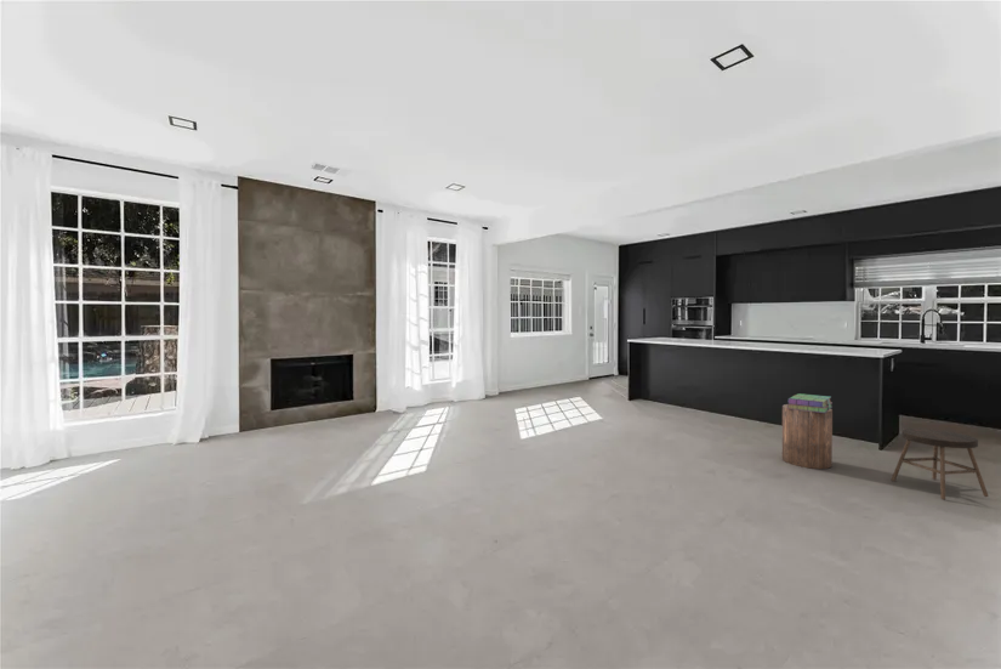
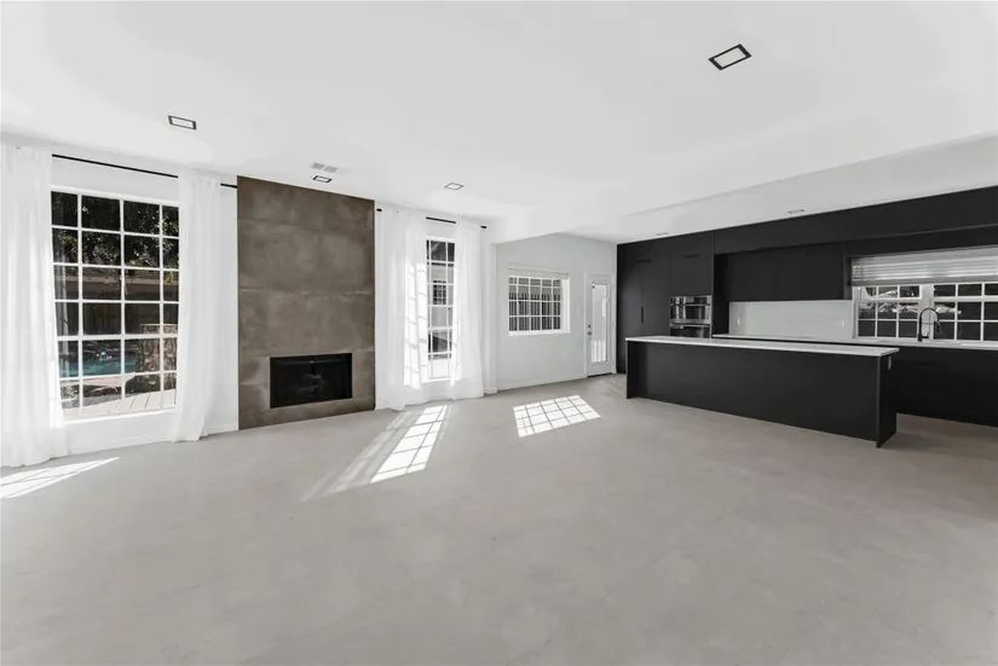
- stool (806, 435)
- stool (937, 460)
- stack of books (809, 402)
